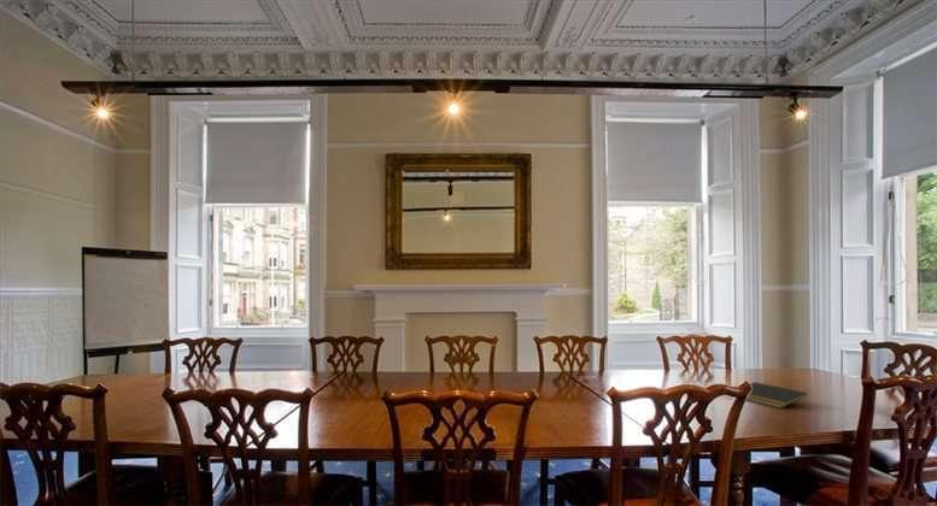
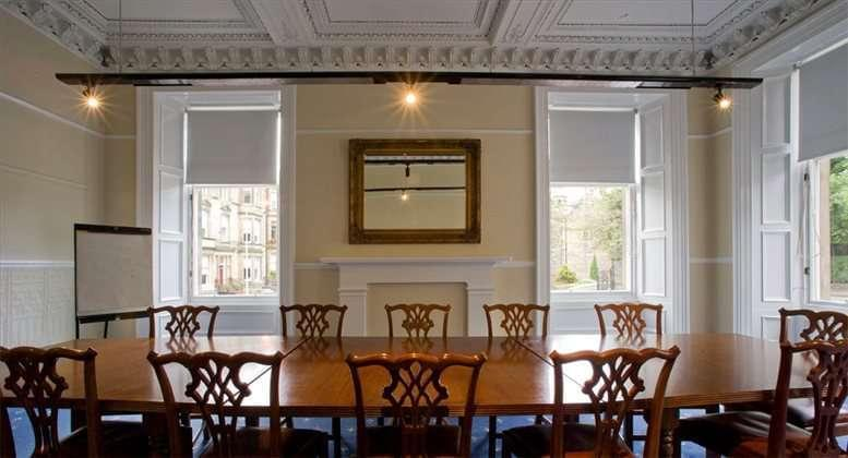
- notepad (767, 394)
